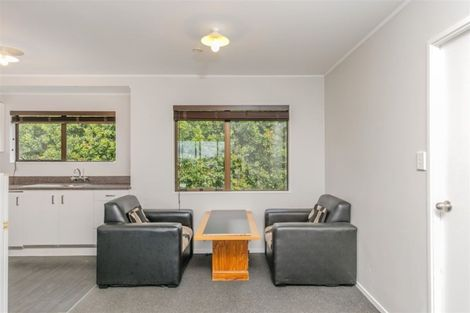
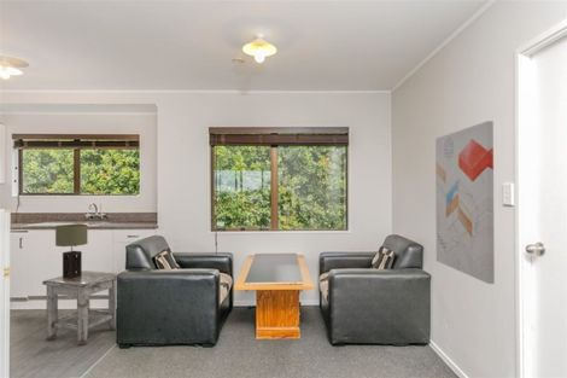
+ stool (83, 304)
+ table lamp (71, 250)
+ wall art (461, 200)
